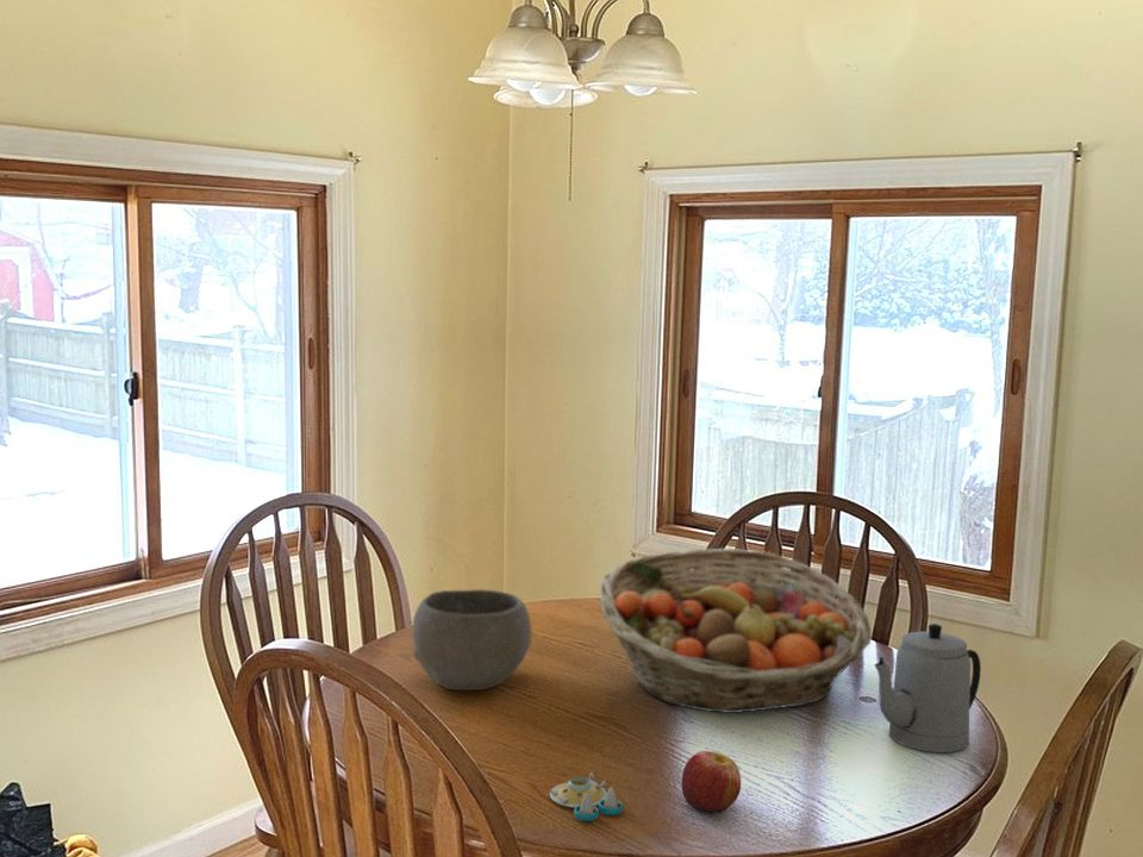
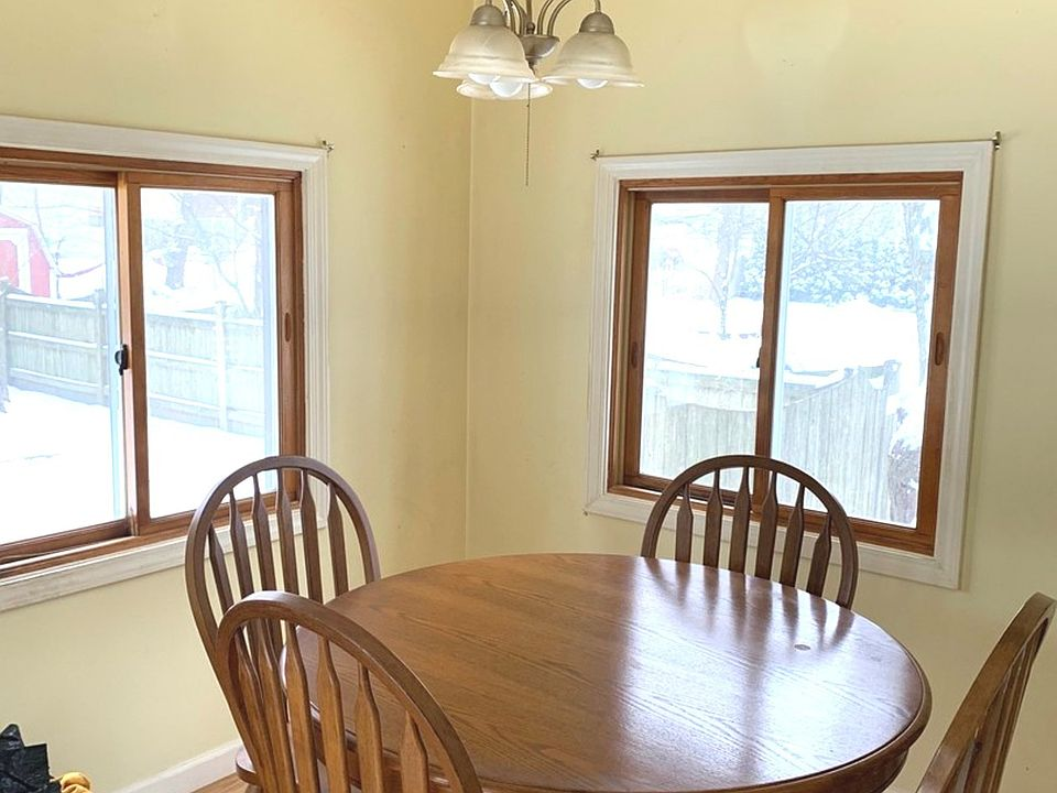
- fruit basket (732, 626)
- bowl (470, 639)
- teapot (927, 682)
- apple (711, 780)
- salt and pepper shaker set (585, 789)
